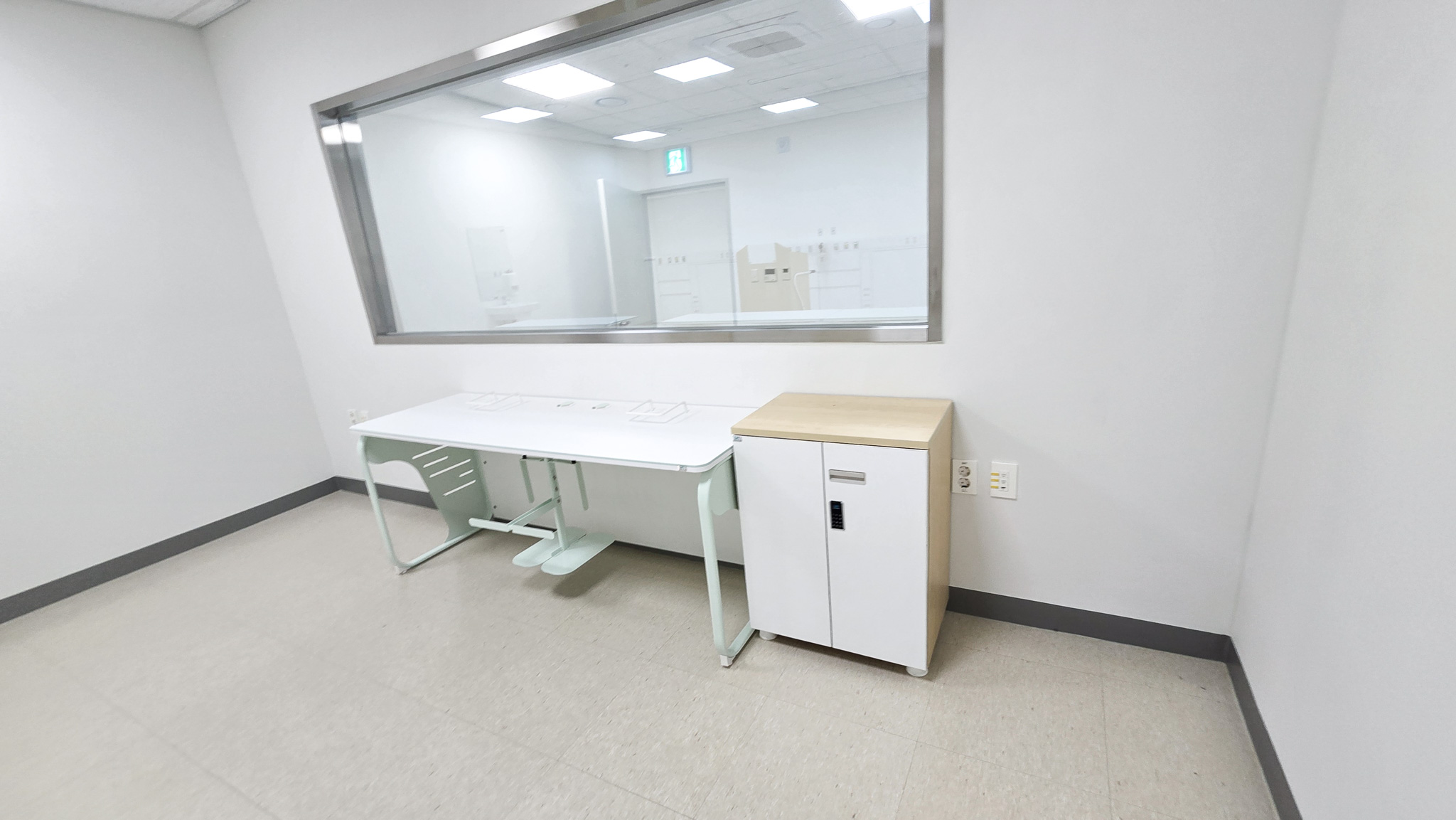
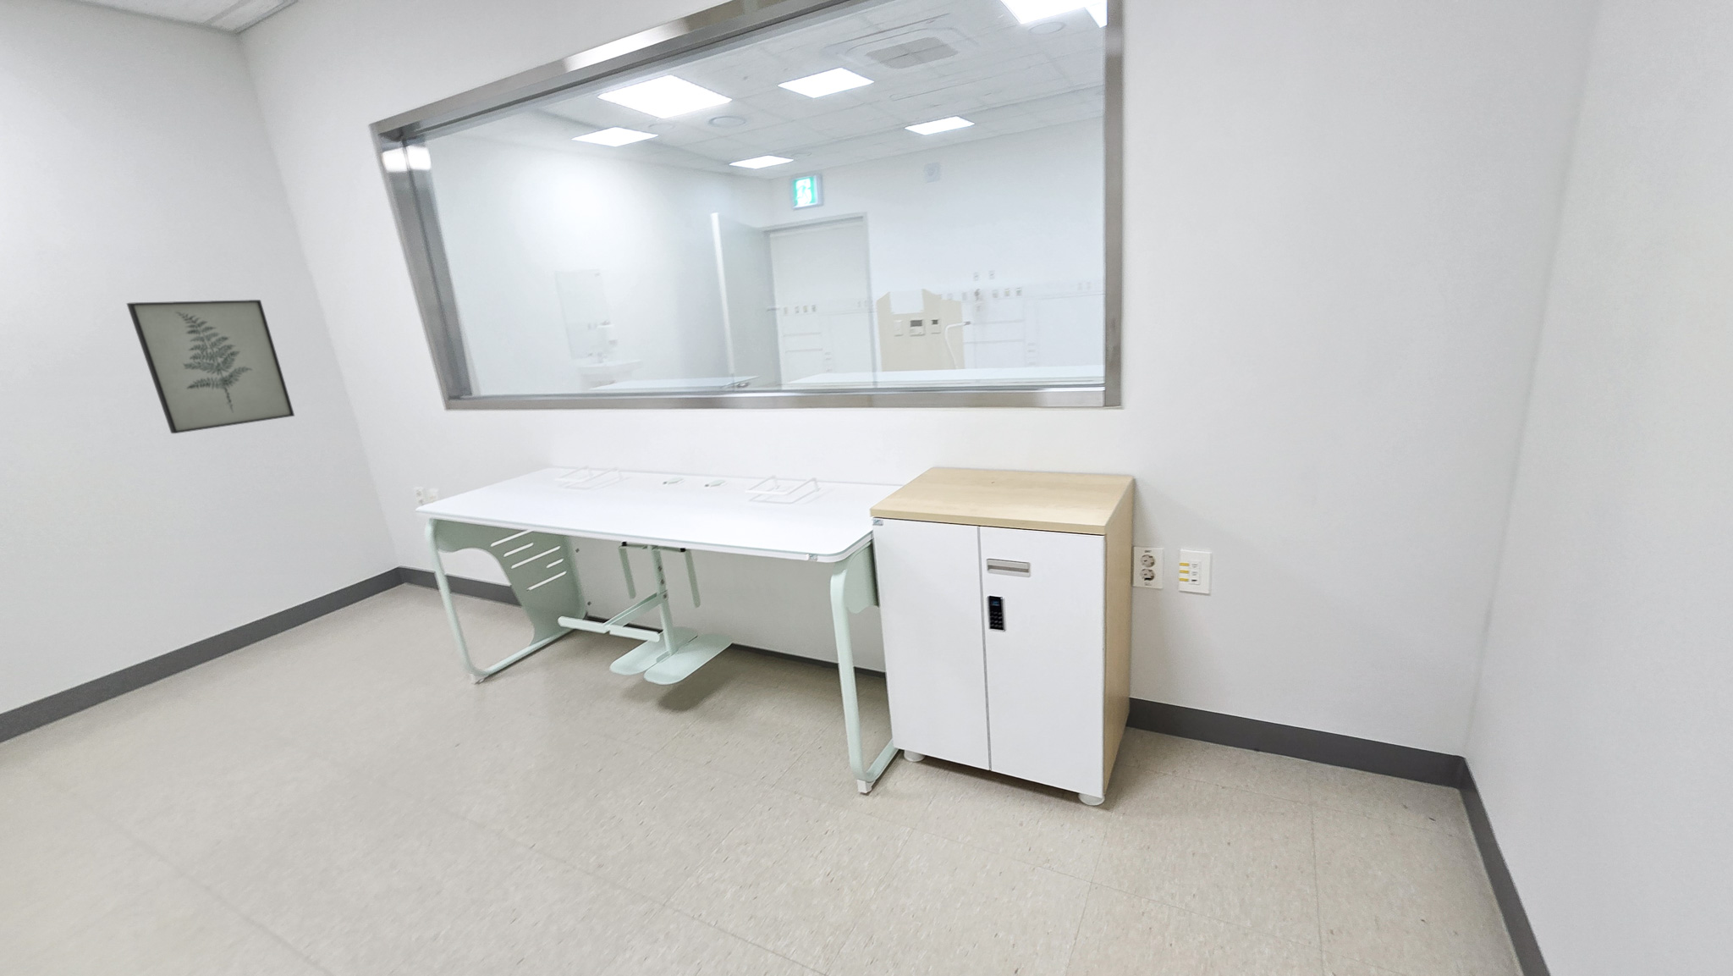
+ wall art (217, 364)
